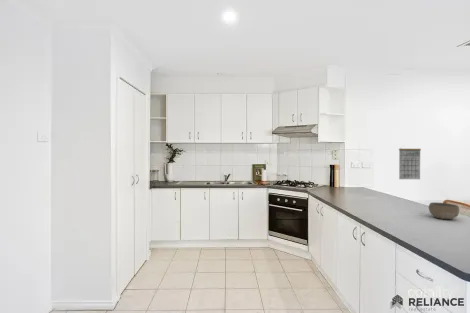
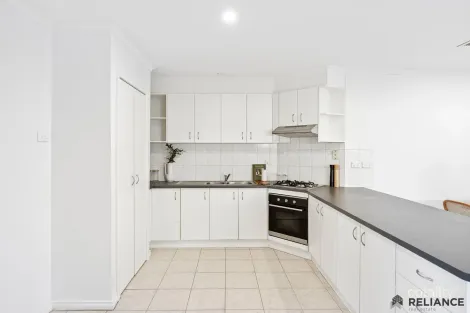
- calendar (409, 160)
- bowl (443, 211)
